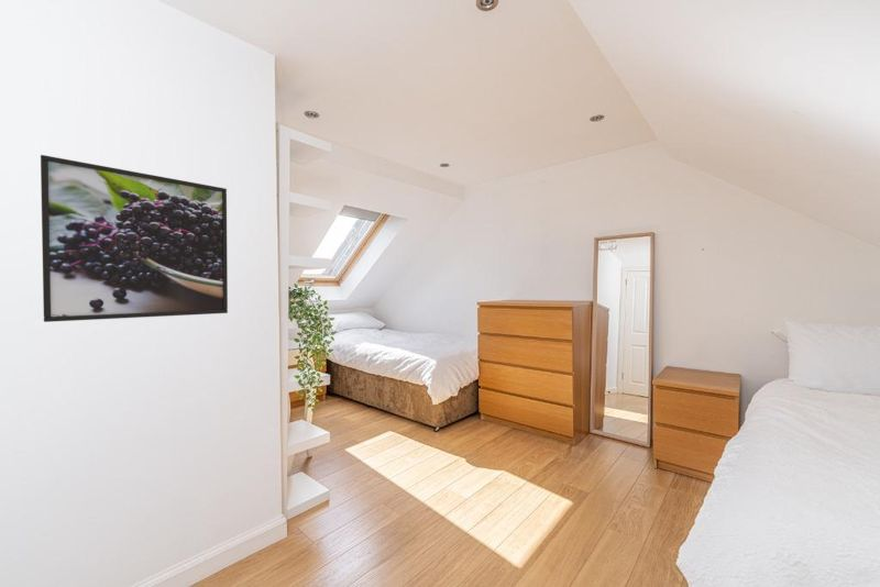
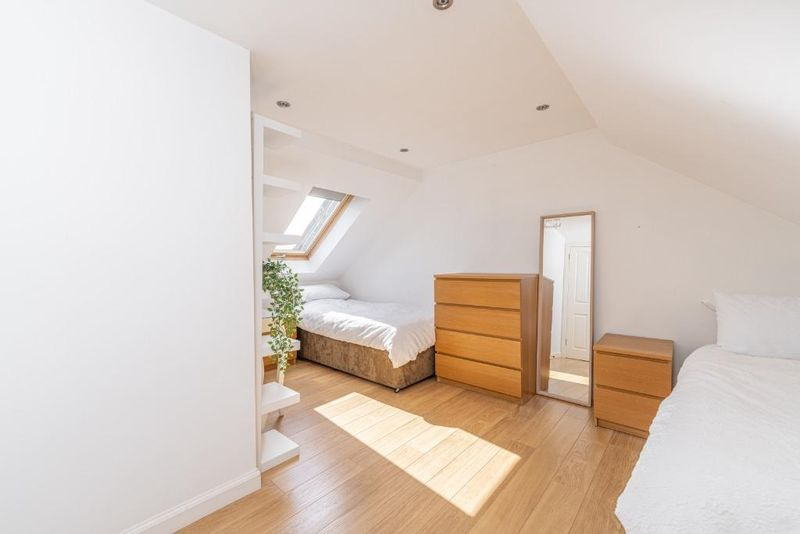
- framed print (147, 245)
